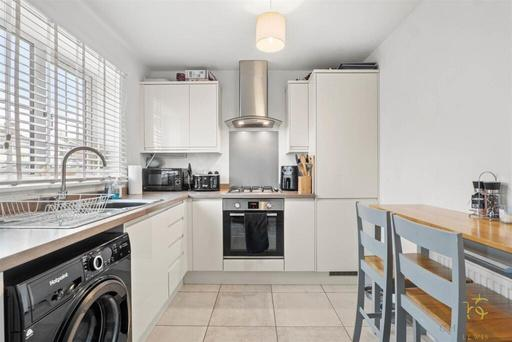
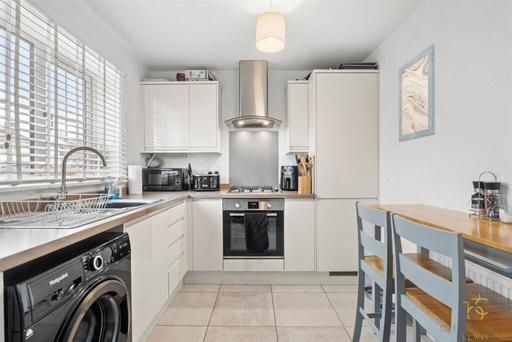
+ wall art (414, 98)
